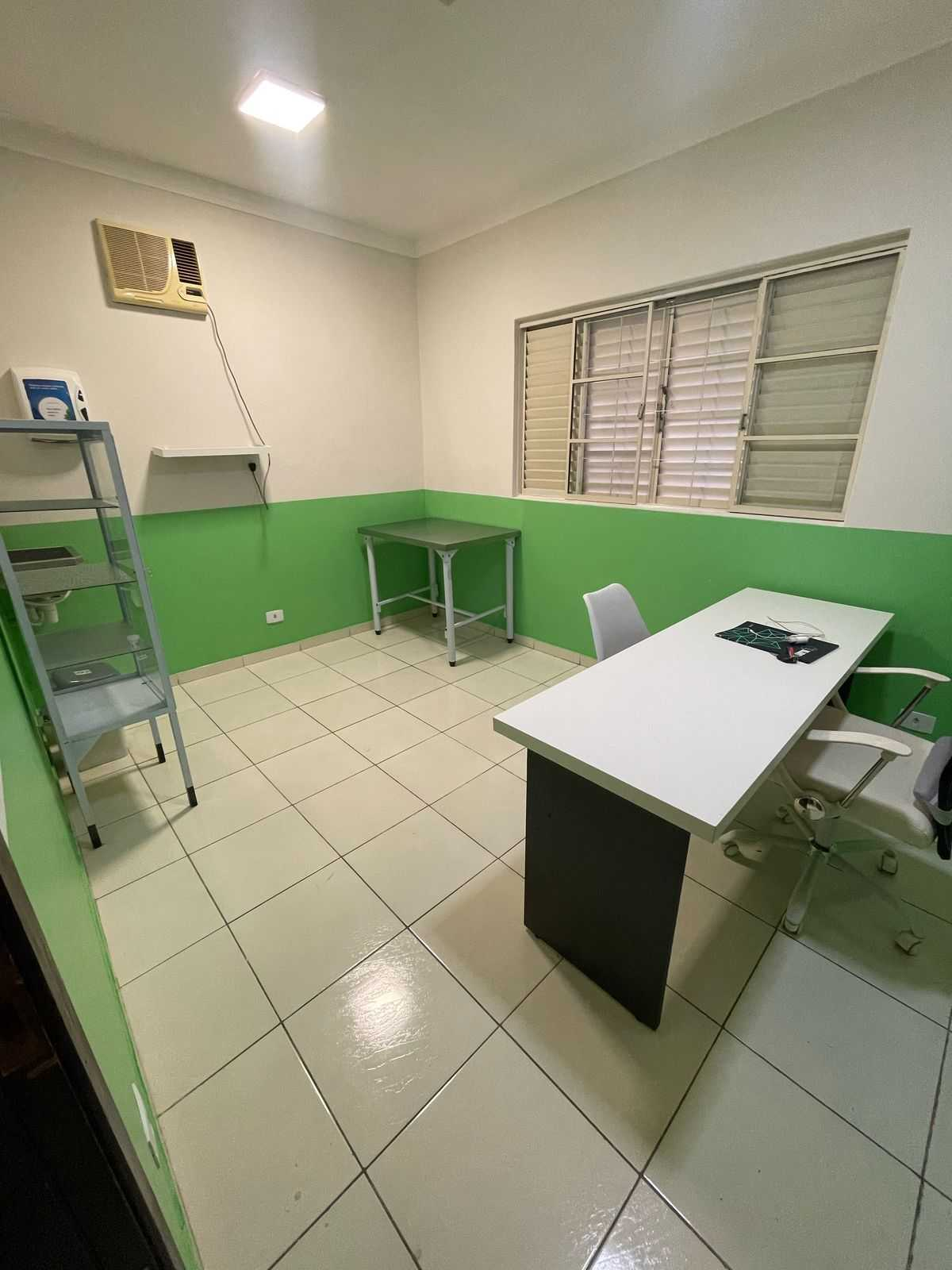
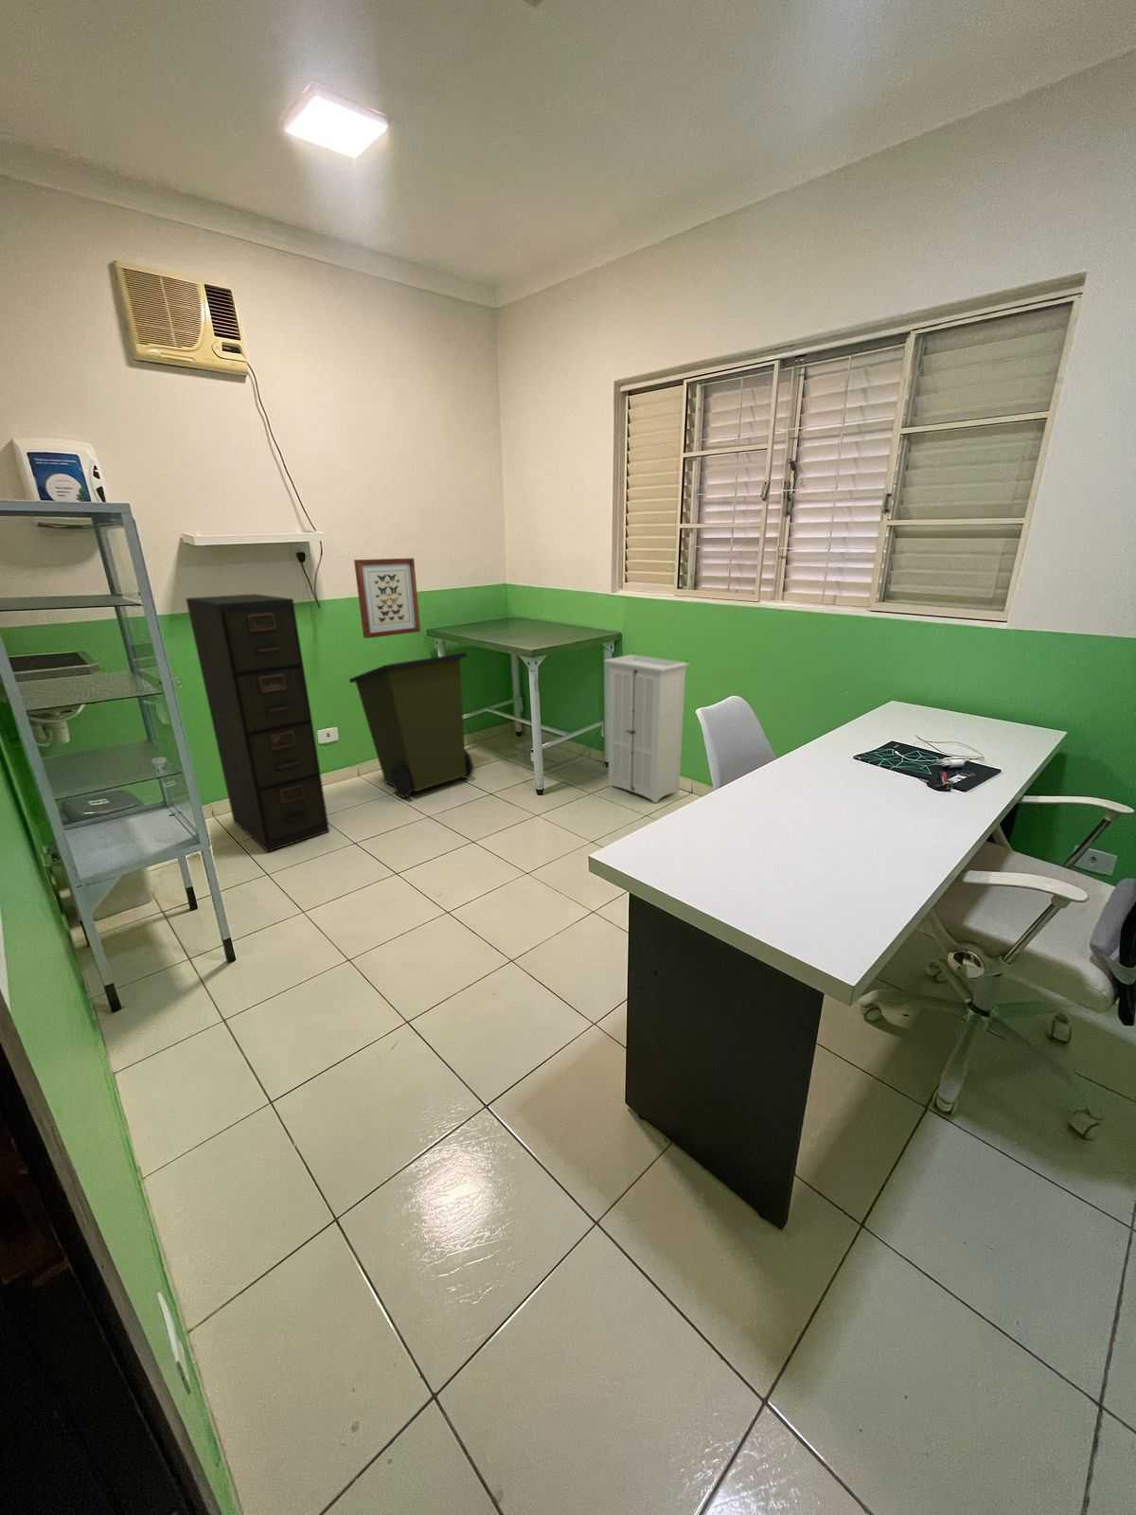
+ trash can (414, 718)
+ filing cabinet (261, 719)
+ storage cabinet (643, 726)
+ wall art (388, 598)
